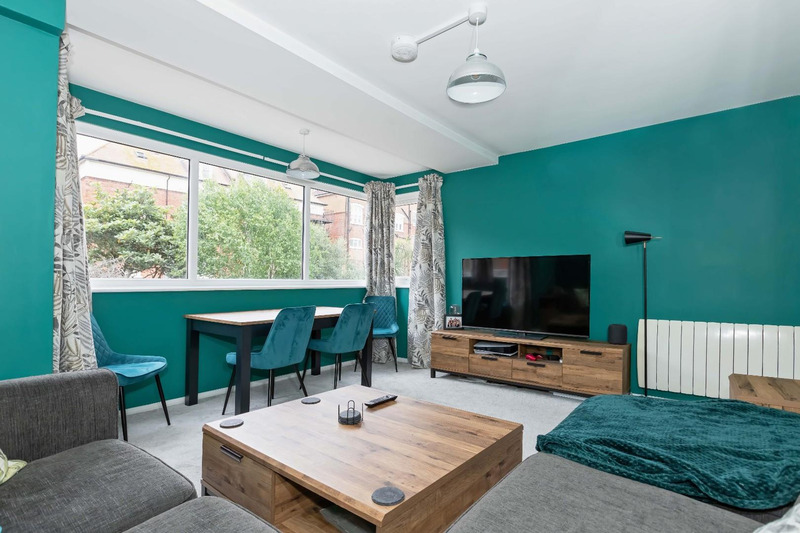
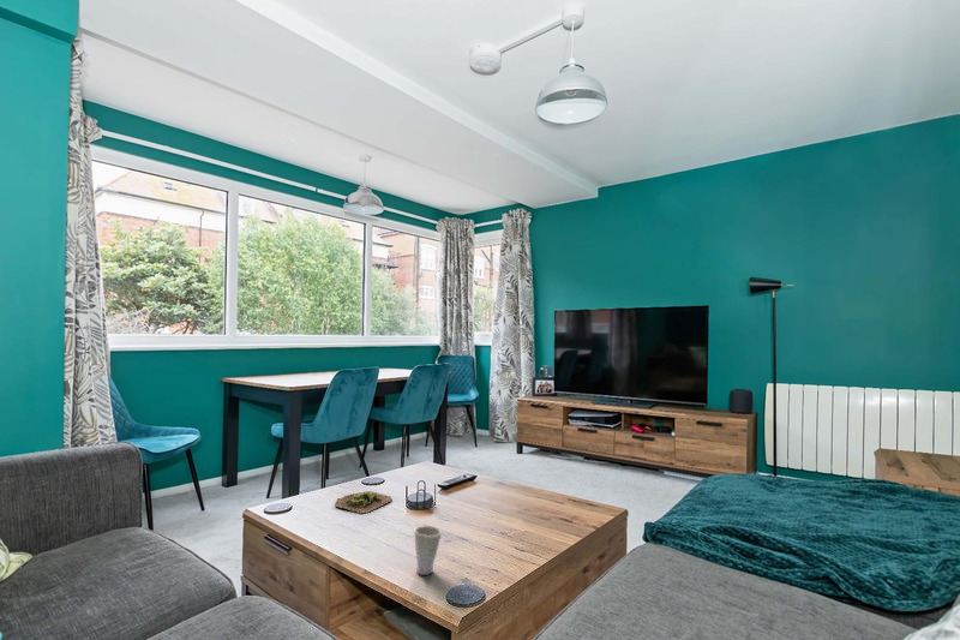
+ cup (427, 550)
+ succulent plant (362, 497)
